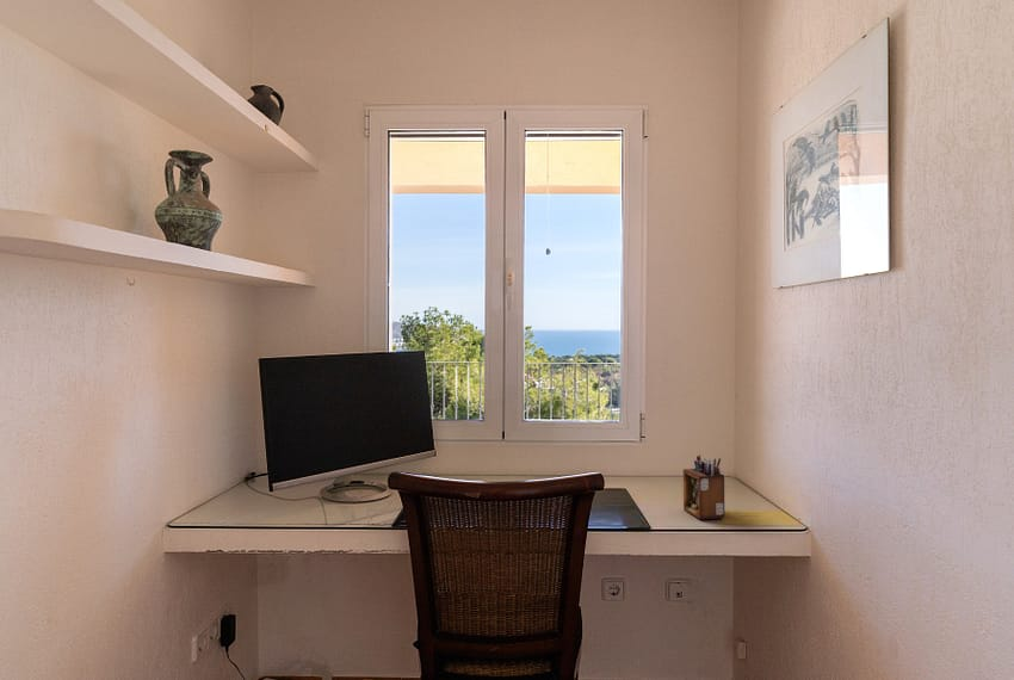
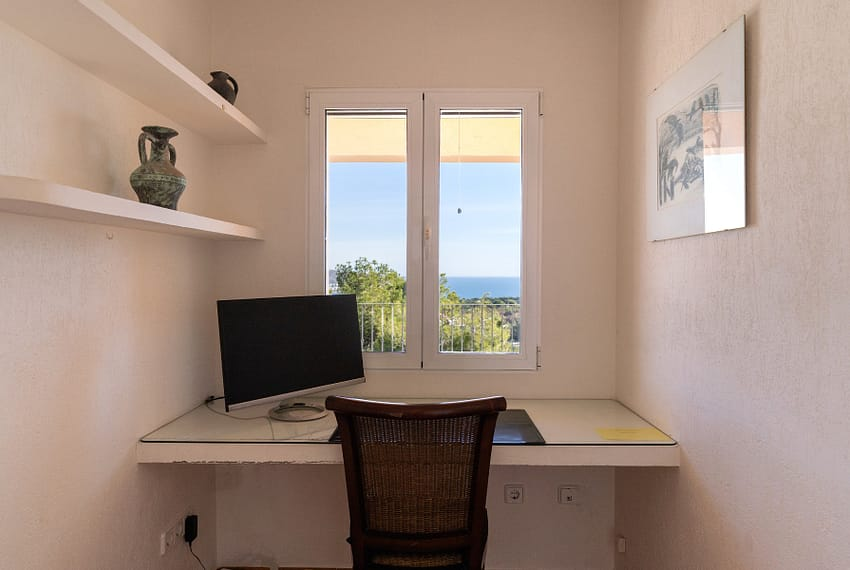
- desk organizer (703, 484)
